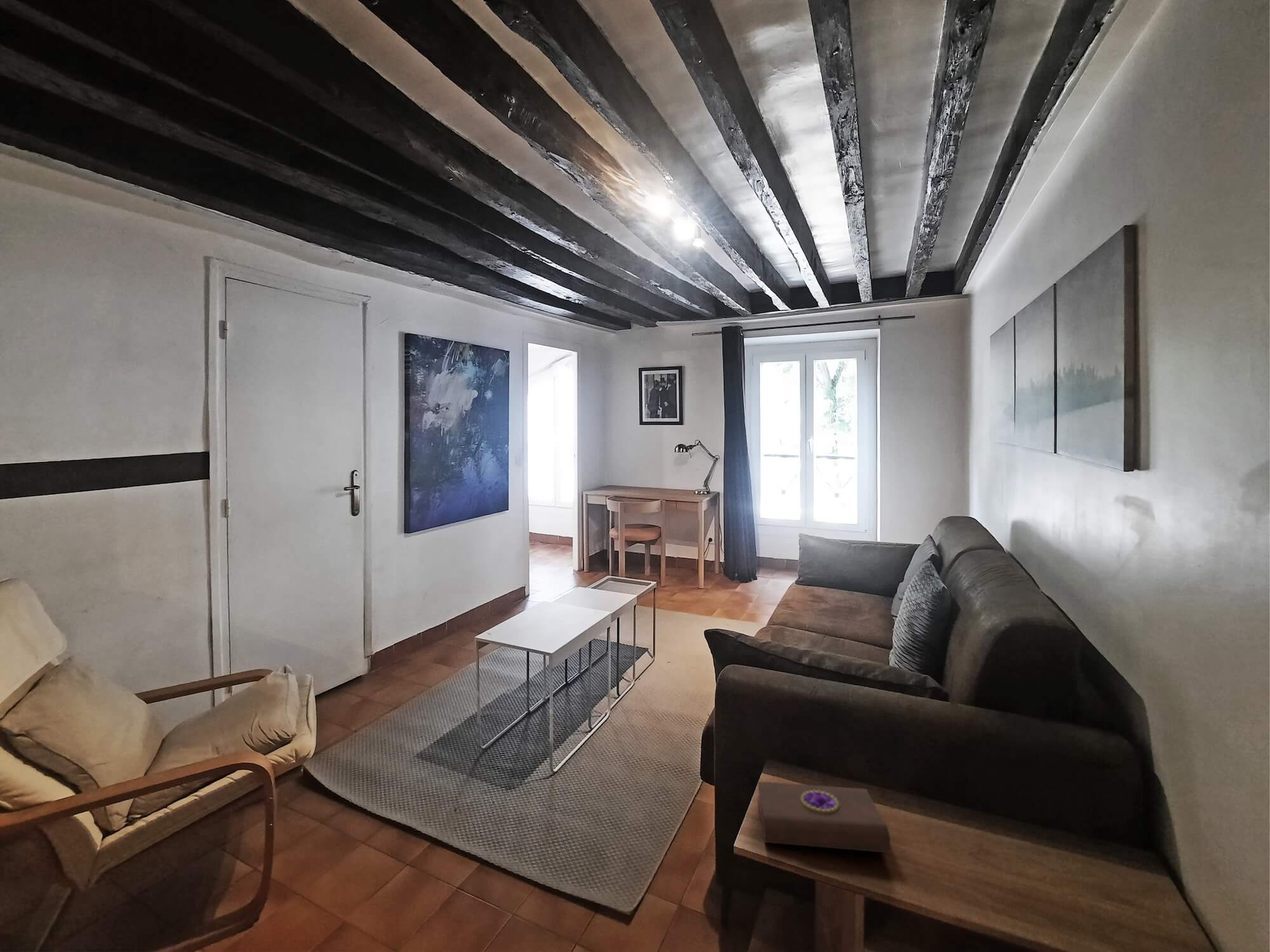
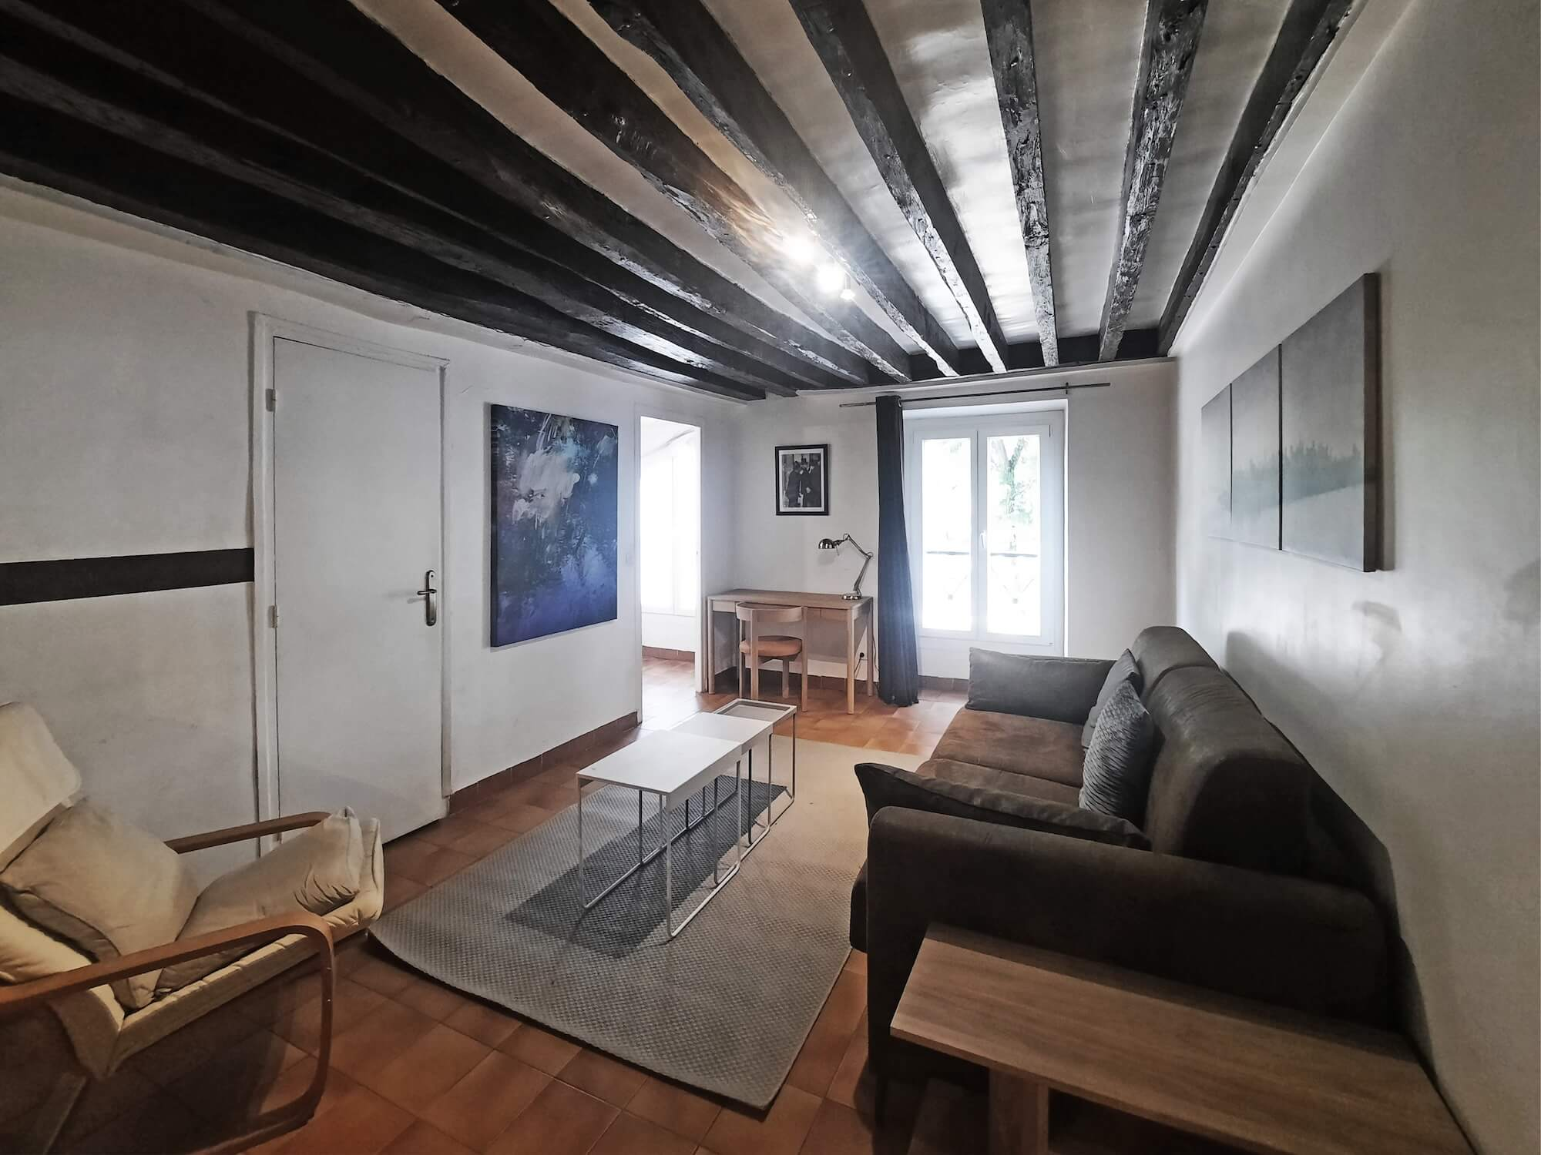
- book (819, 814)
